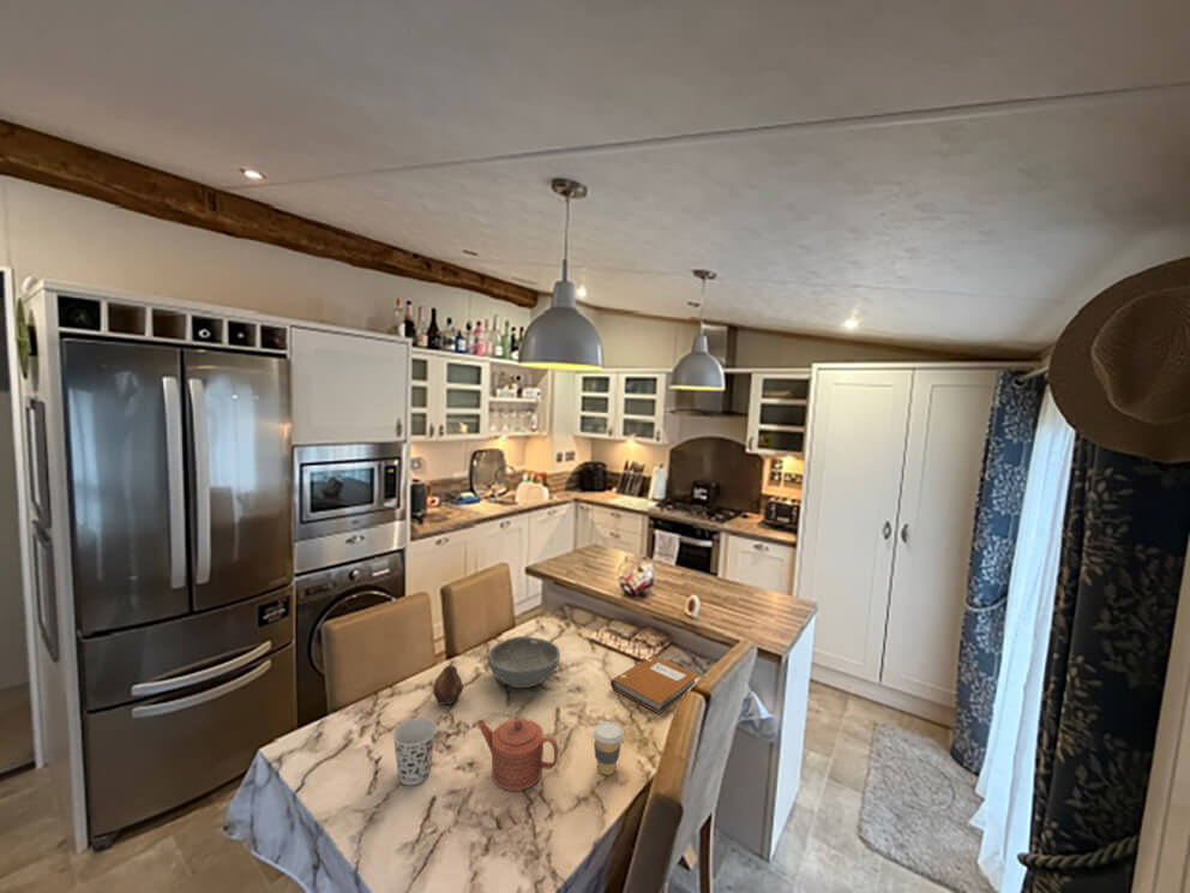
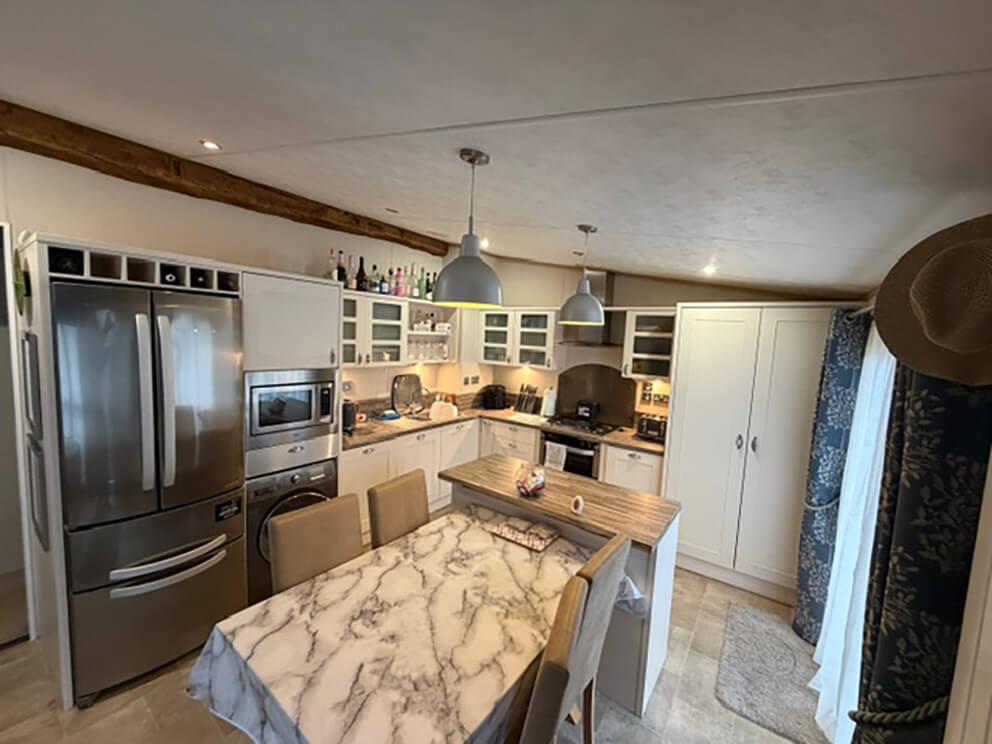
- cup (414, 753)
- coffee cup (607, 749)
- teapot (517, 745)
- notebook (655, 681)
- bowl (523, 665)
- fruit (447, 683)
